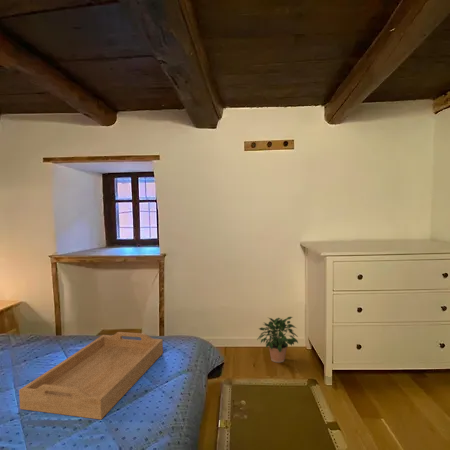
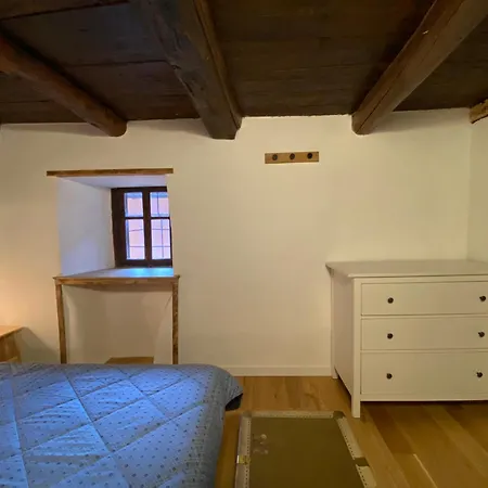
- potted plant (278, 335)
- serving tray (102, 366)
